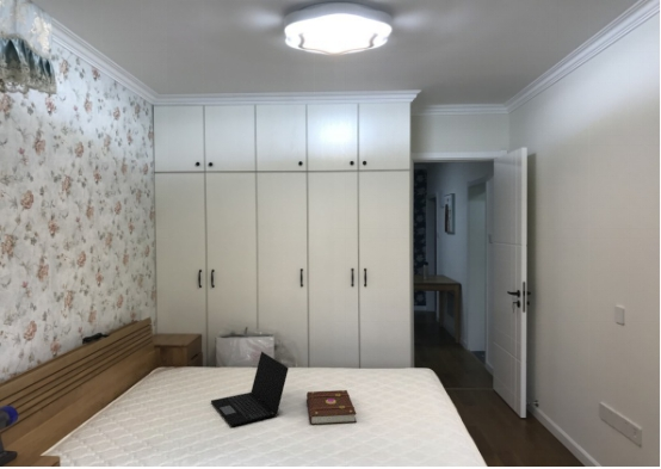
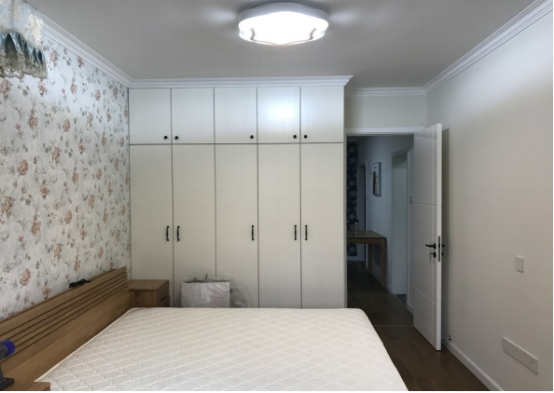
- laptop (252, 387)
- book (329, 405)
